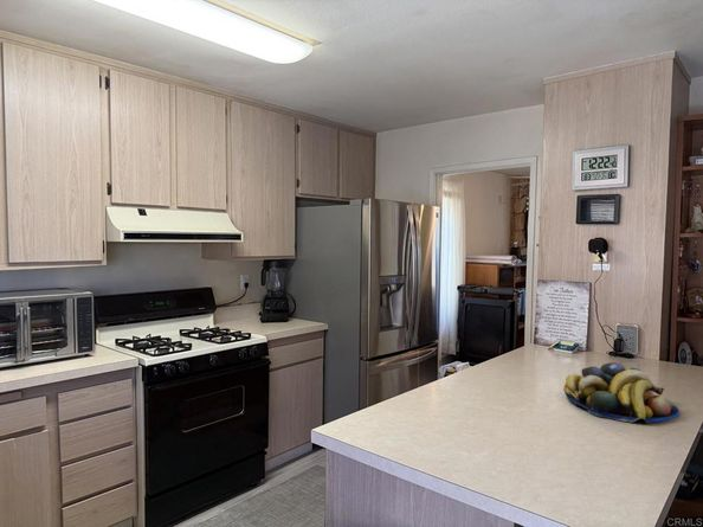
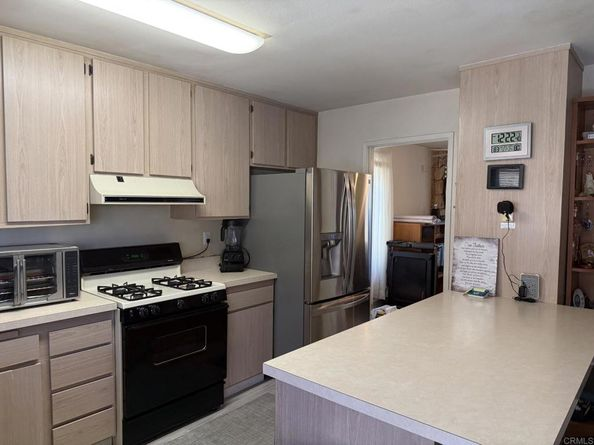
- fruit bowl (621, 386)
